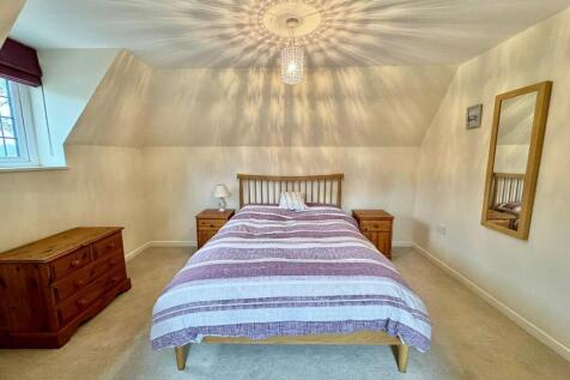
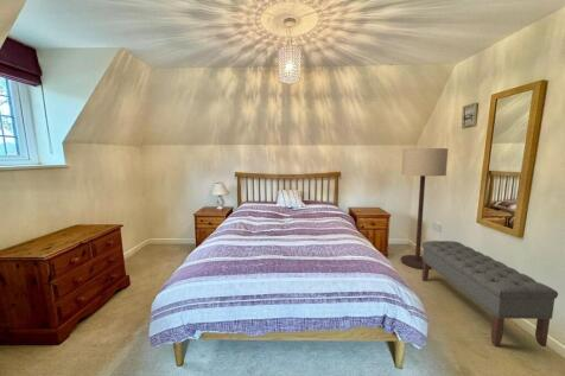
+ bench (472, 282)
+ floor lamp (420, 208)
